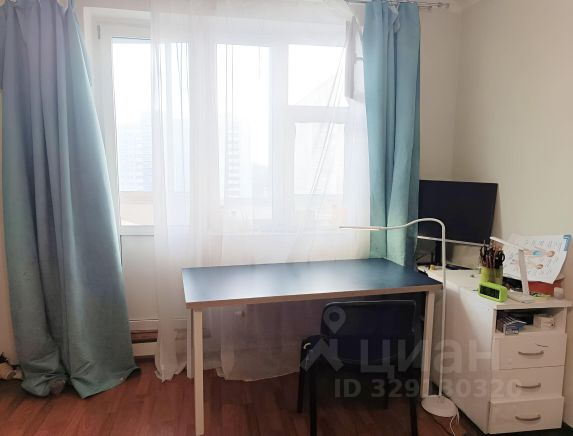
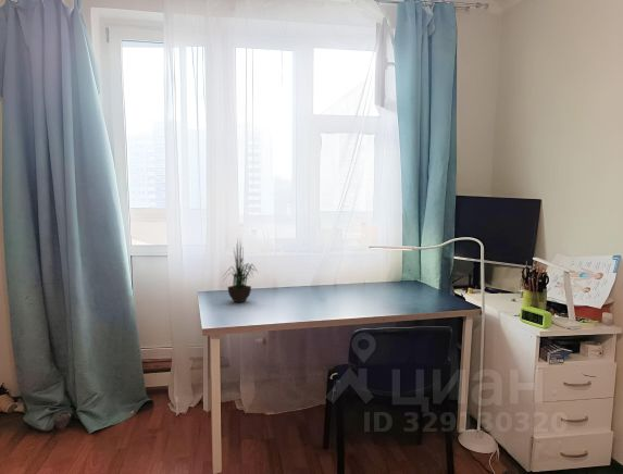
+ potted plant (241, 266)
